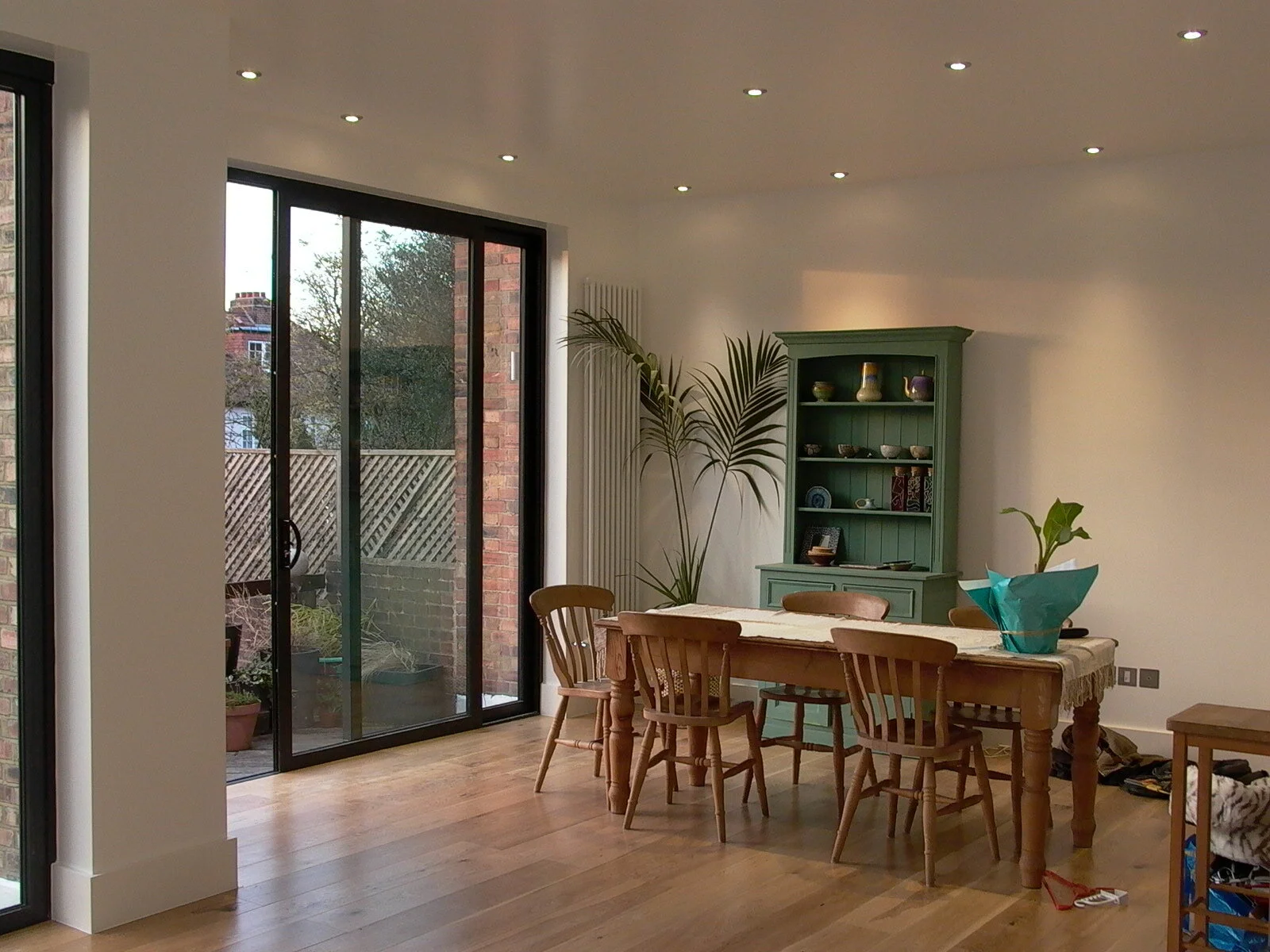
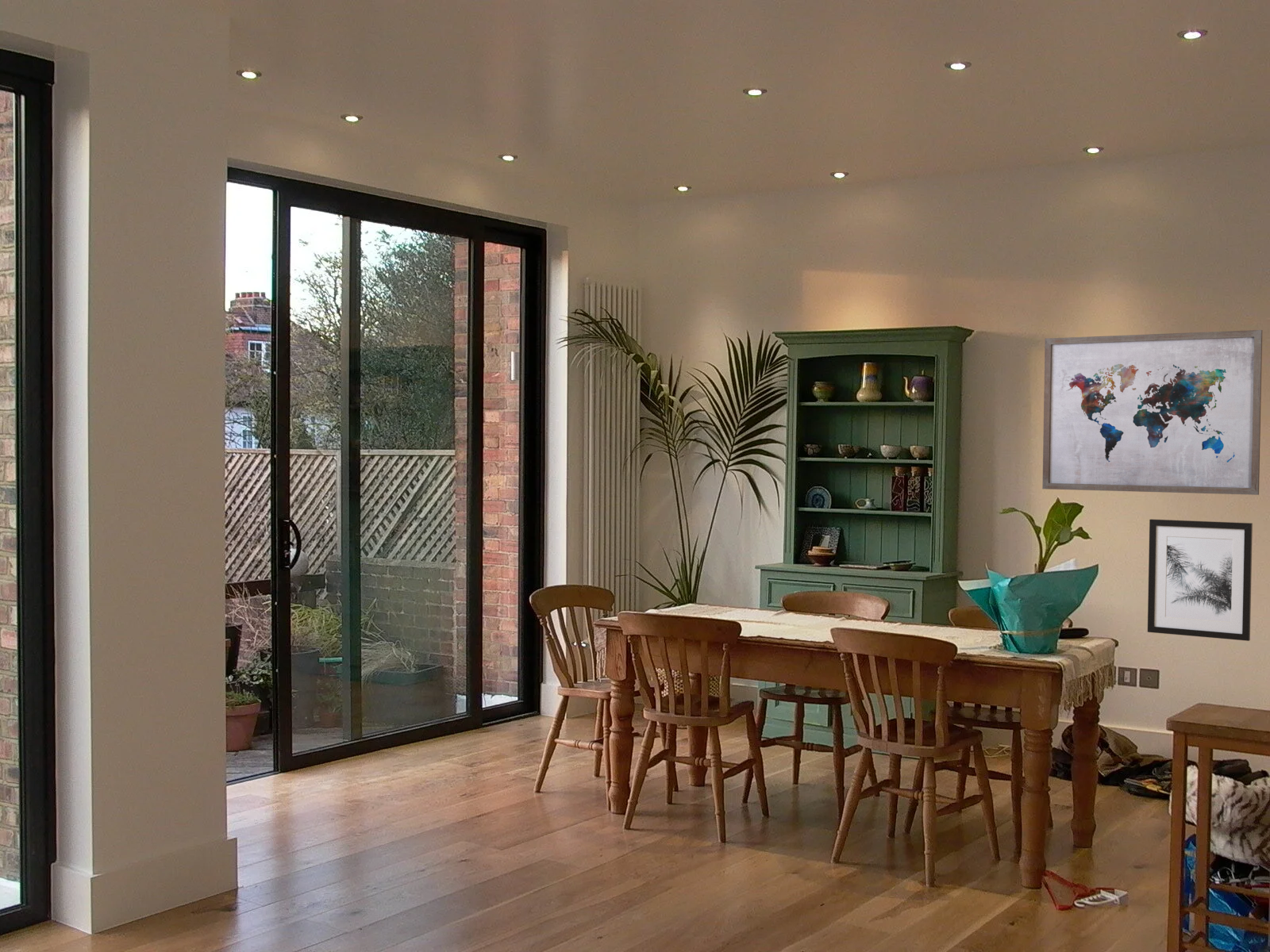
+ wall art (1147, 413)
+ wall art (1199, 578)
